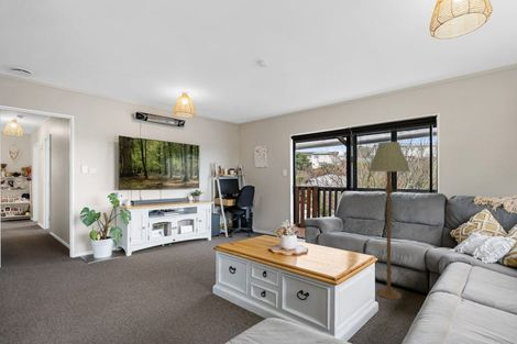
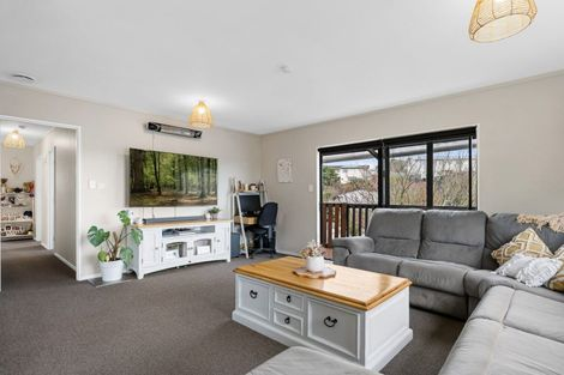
- floor lamp (388, 218)
